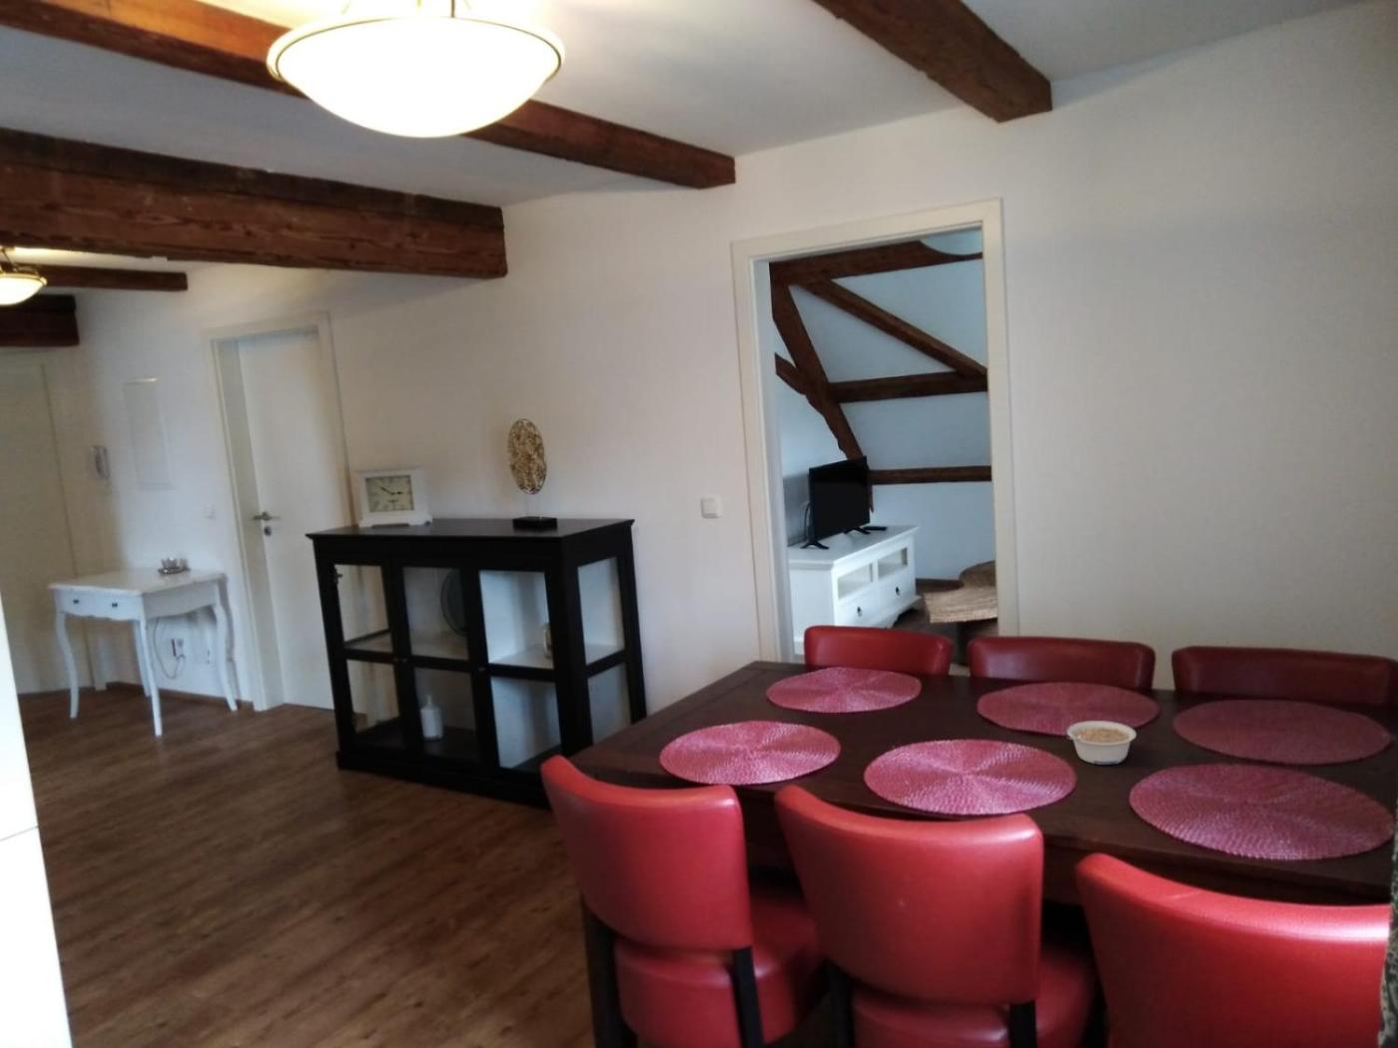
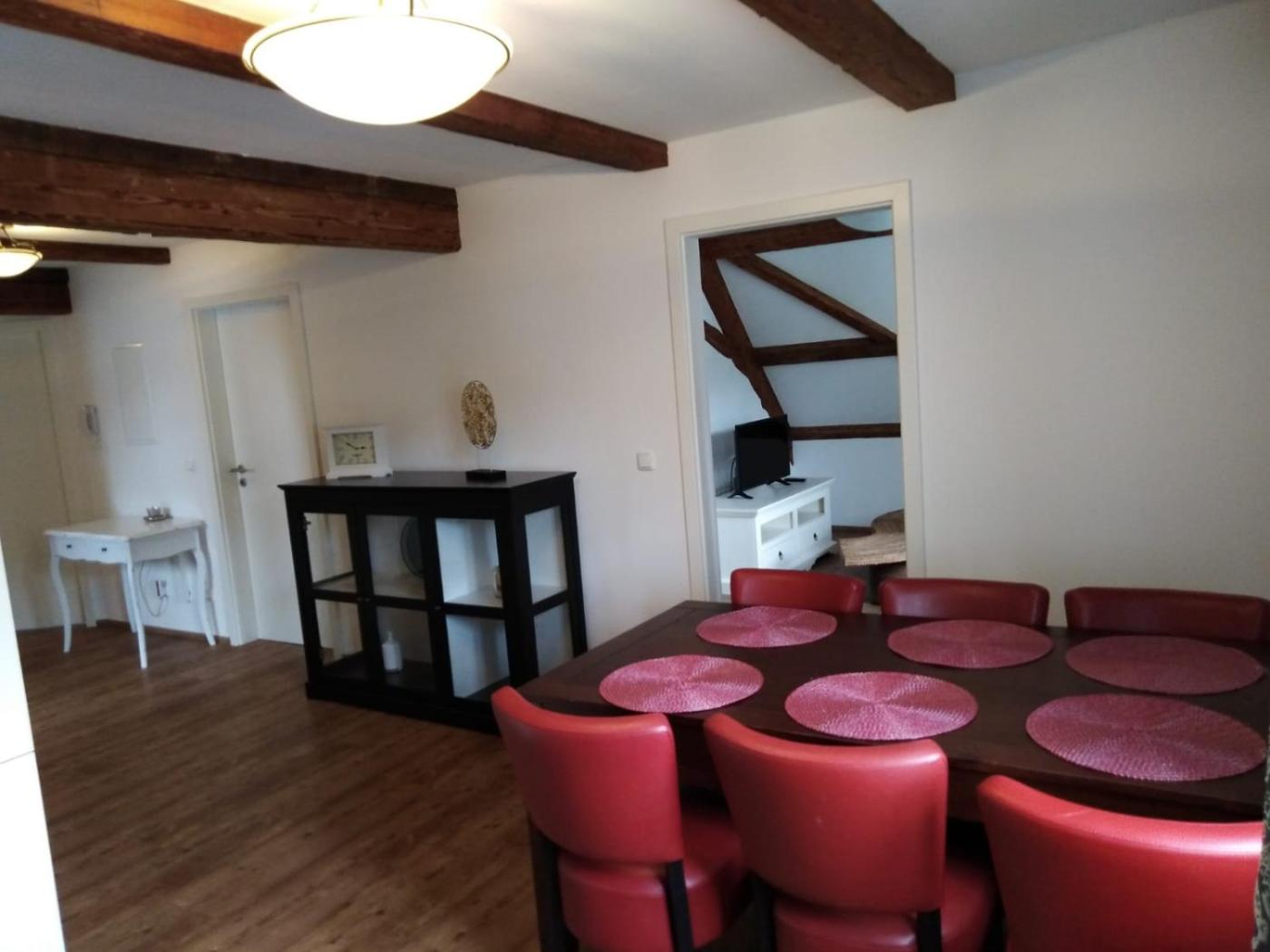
- legume (1101, 743)
